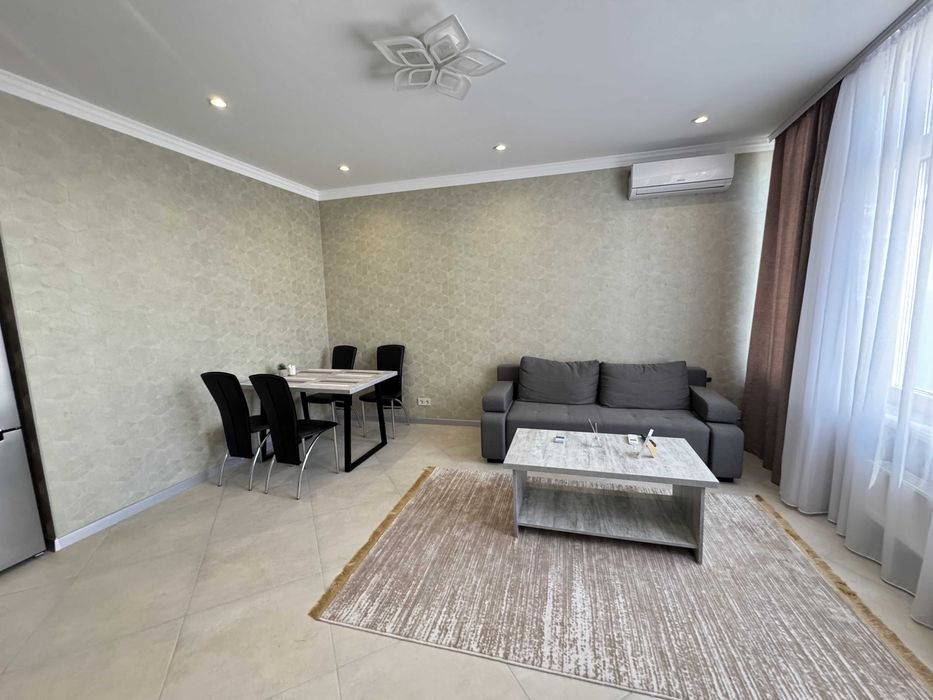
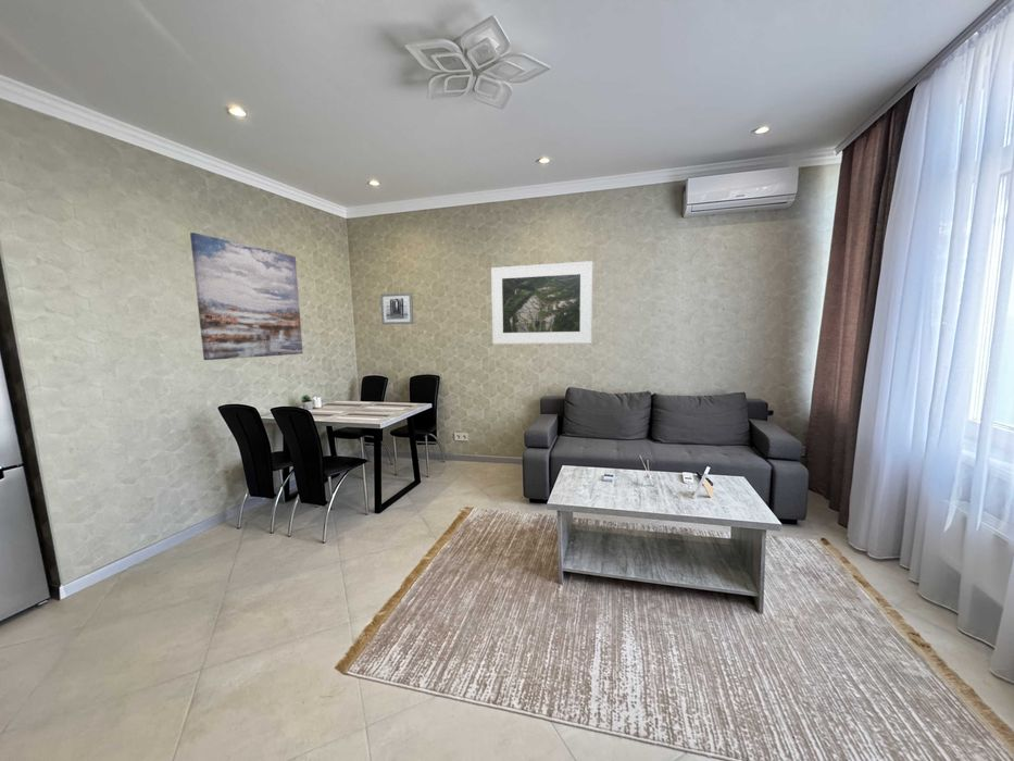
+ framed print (540, 304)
+ wall art (397, 309)
+ wall art (254, 302)
